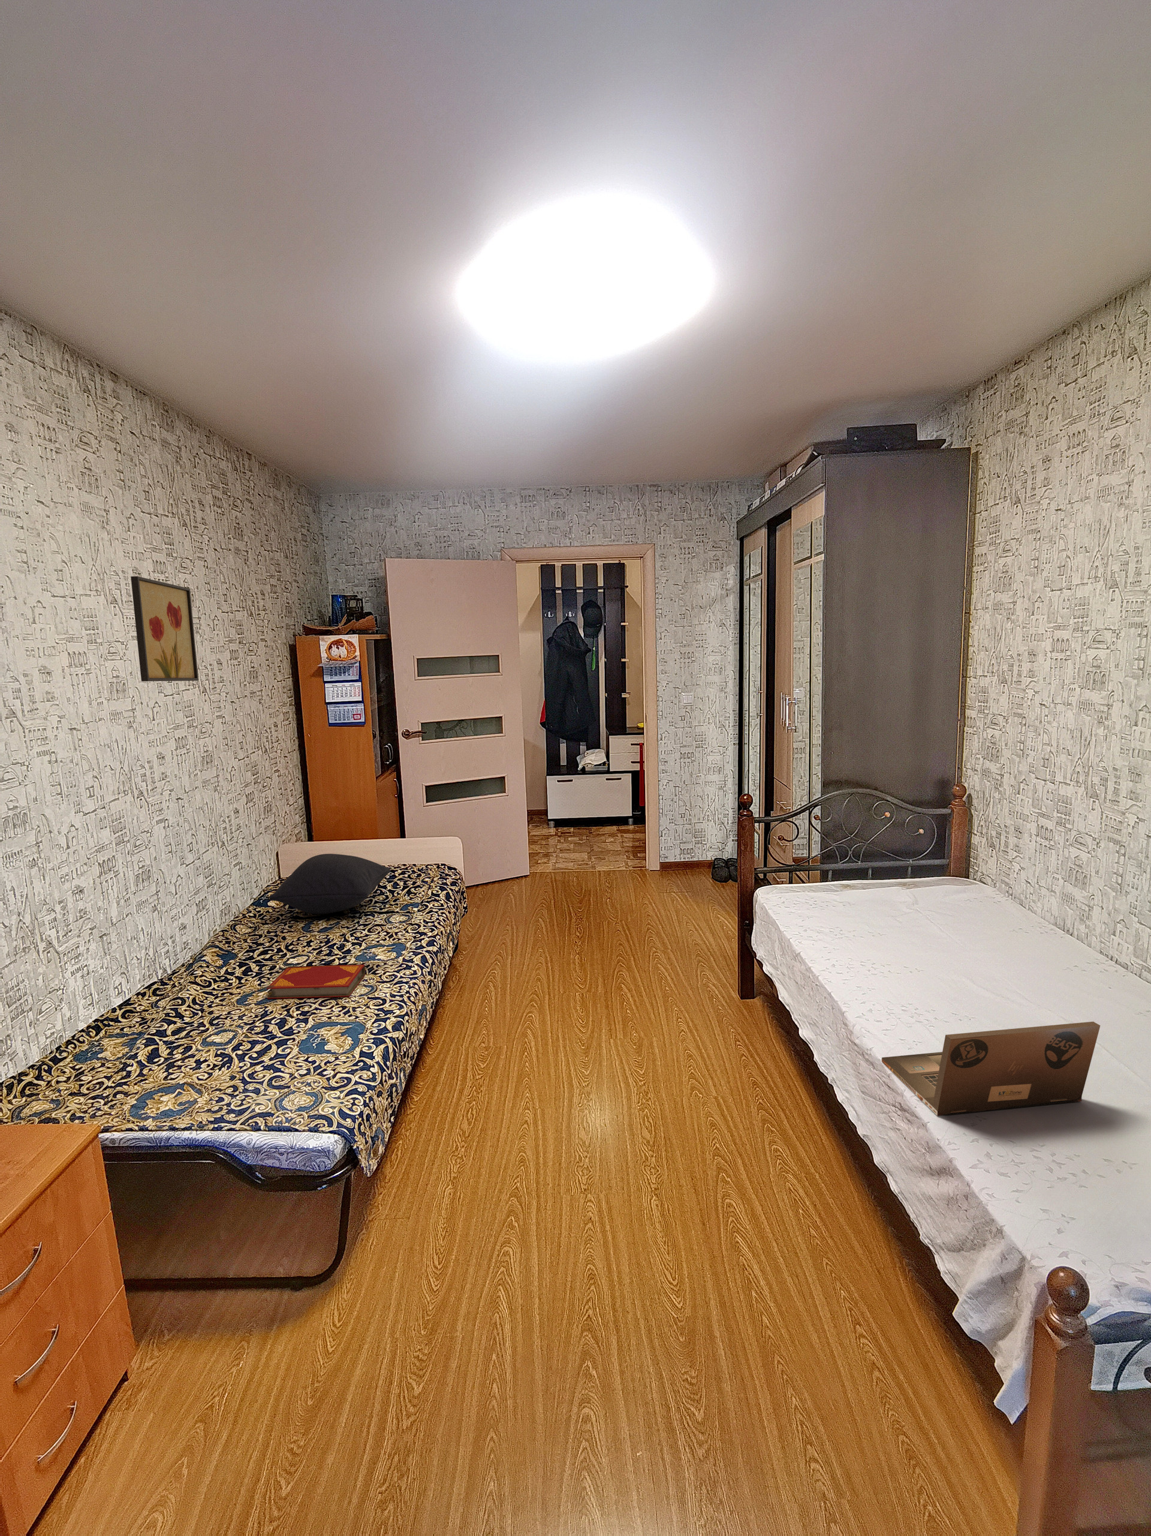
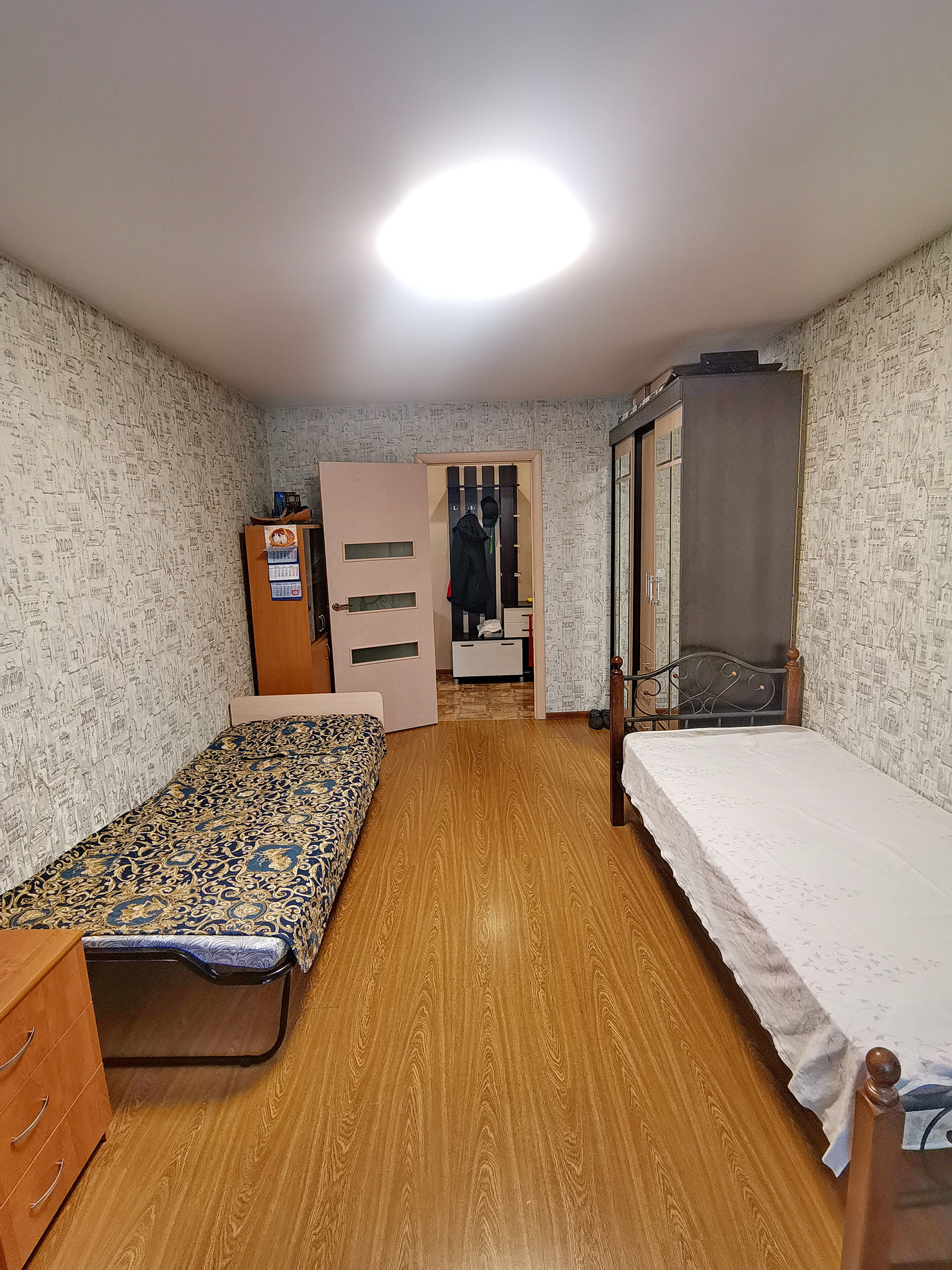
- pillow (334, 883)
- hardback book (318, 981)
- wall art (164, 631)
- laptop (983, 1045)
